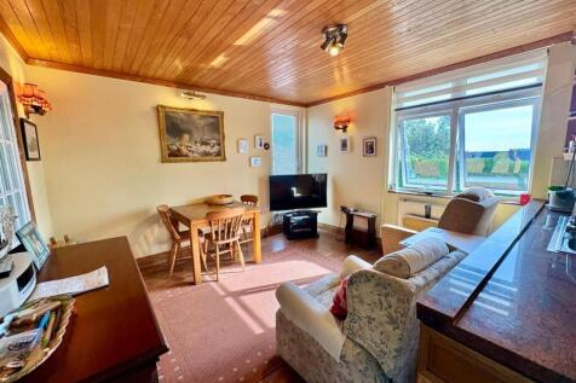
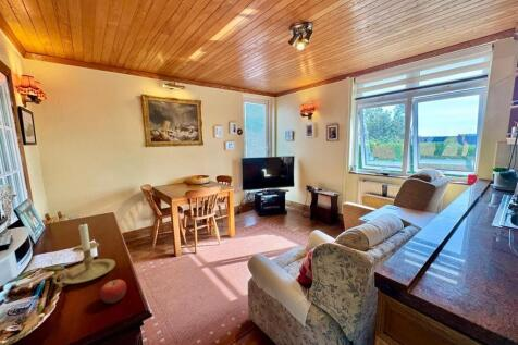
+ candle holder (86, 249)
+ fruit (113, 289)
